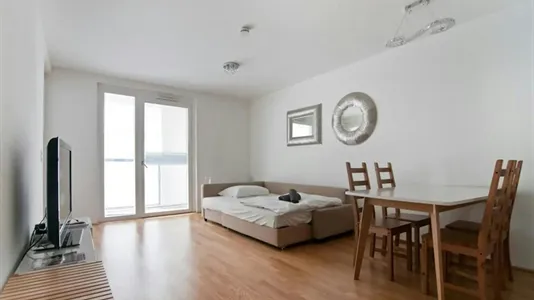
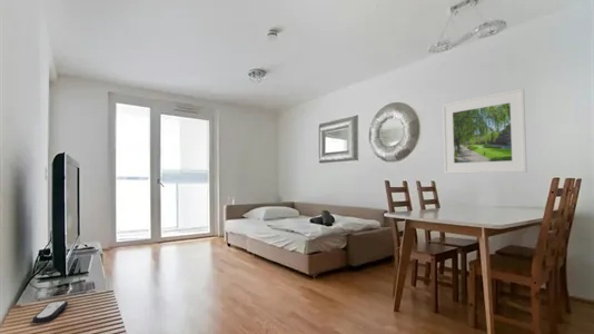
+ remote control (50, 311)
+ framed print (479, 135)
